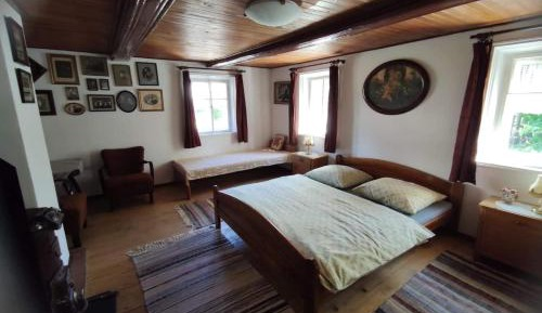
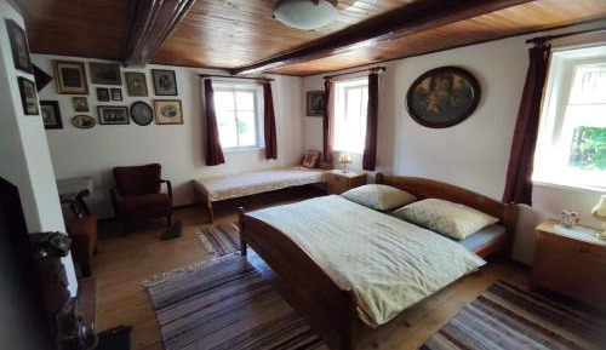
+ boots (171, 228)
